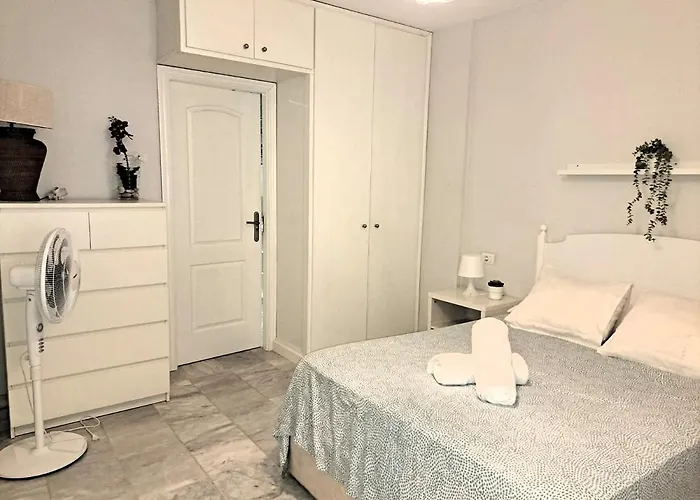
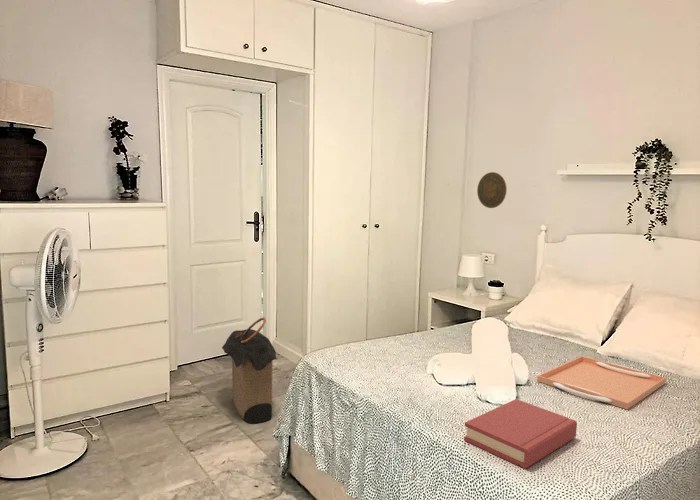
+ decorative plate (490, 190)
+ hardback book (520, 430)
+ laundry hamper (249, 362)
+ serving tray (601, 379)
